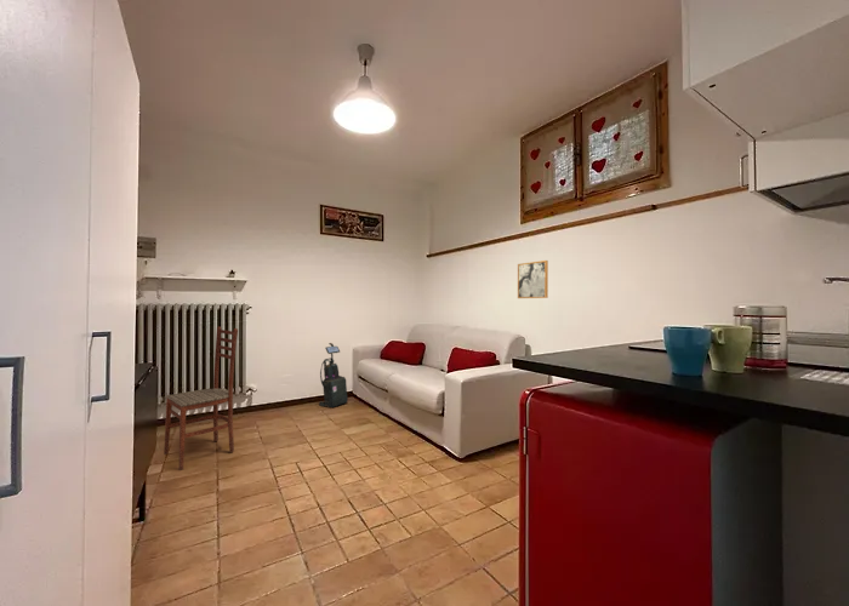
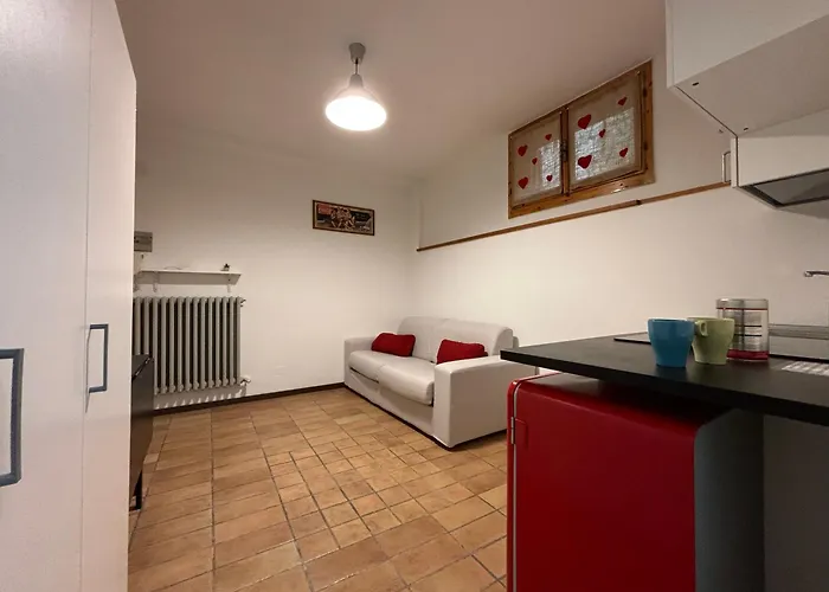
- wall art (531, 280)
- vacuum cleaner (332, 373)
- dining chair (200, 390)
